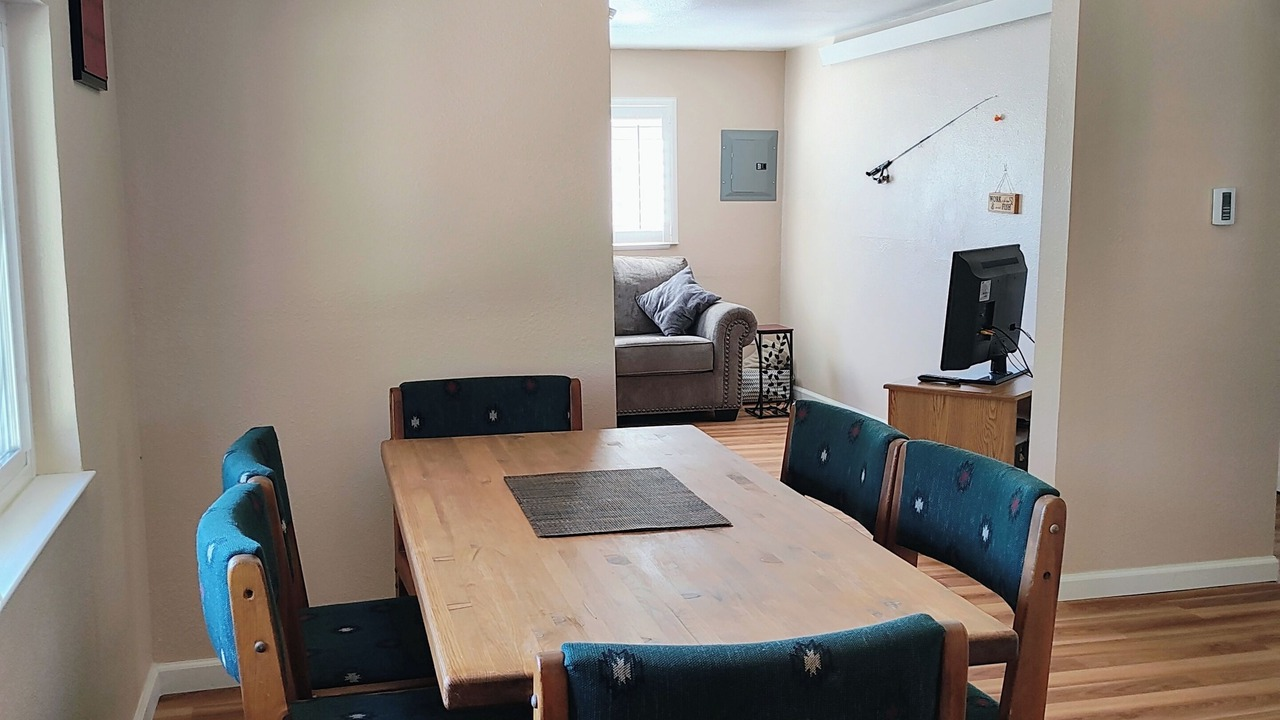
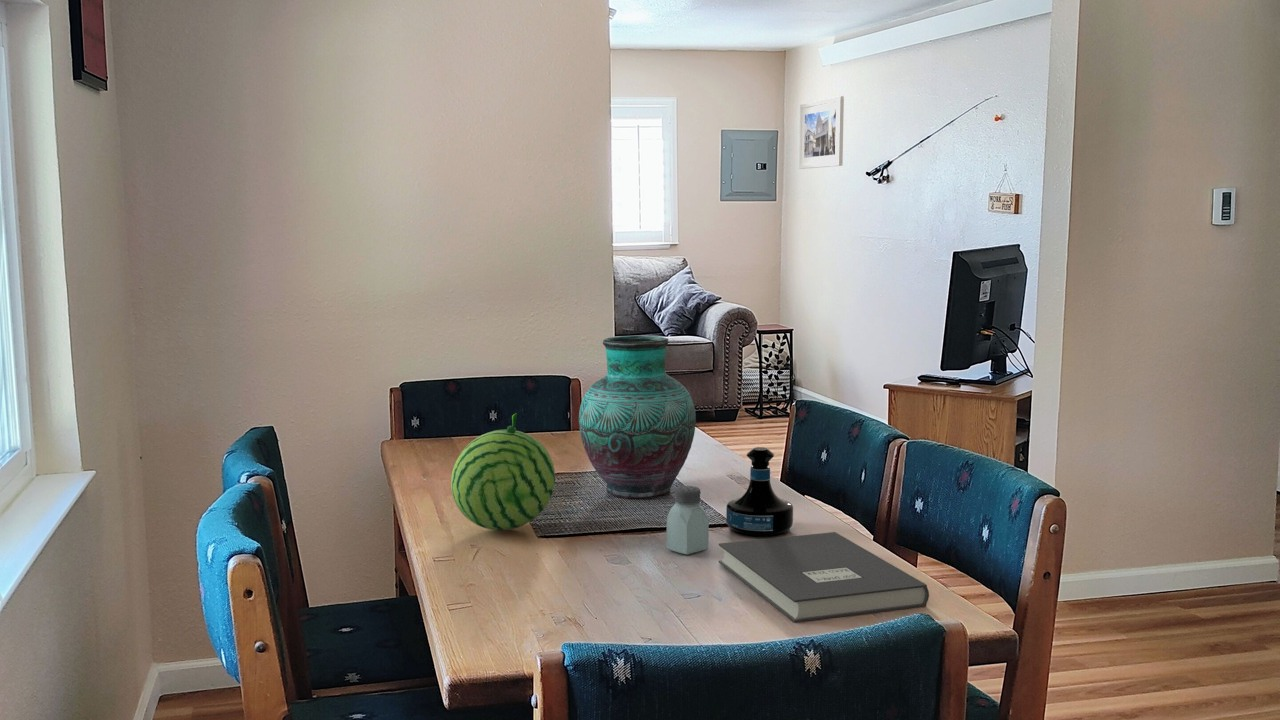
+ vase (637, 415)
+ tequila bottle (759, 489)
+ book (817, 572)
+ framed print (820, 134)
+ fruit (503, 472)
+ saltshaker (687, 519)
